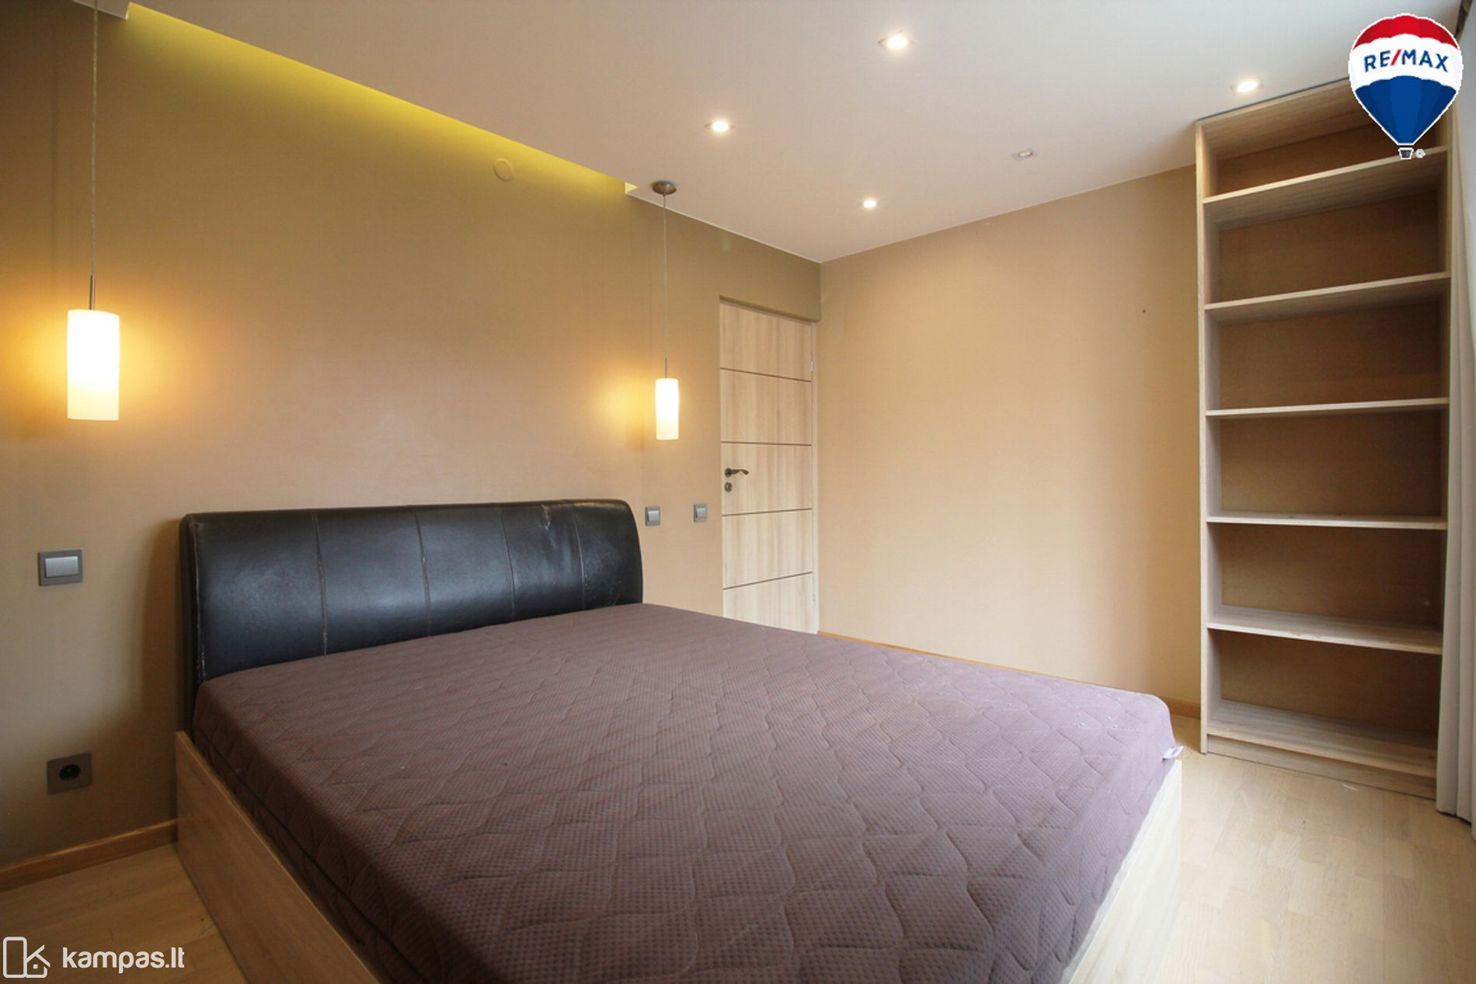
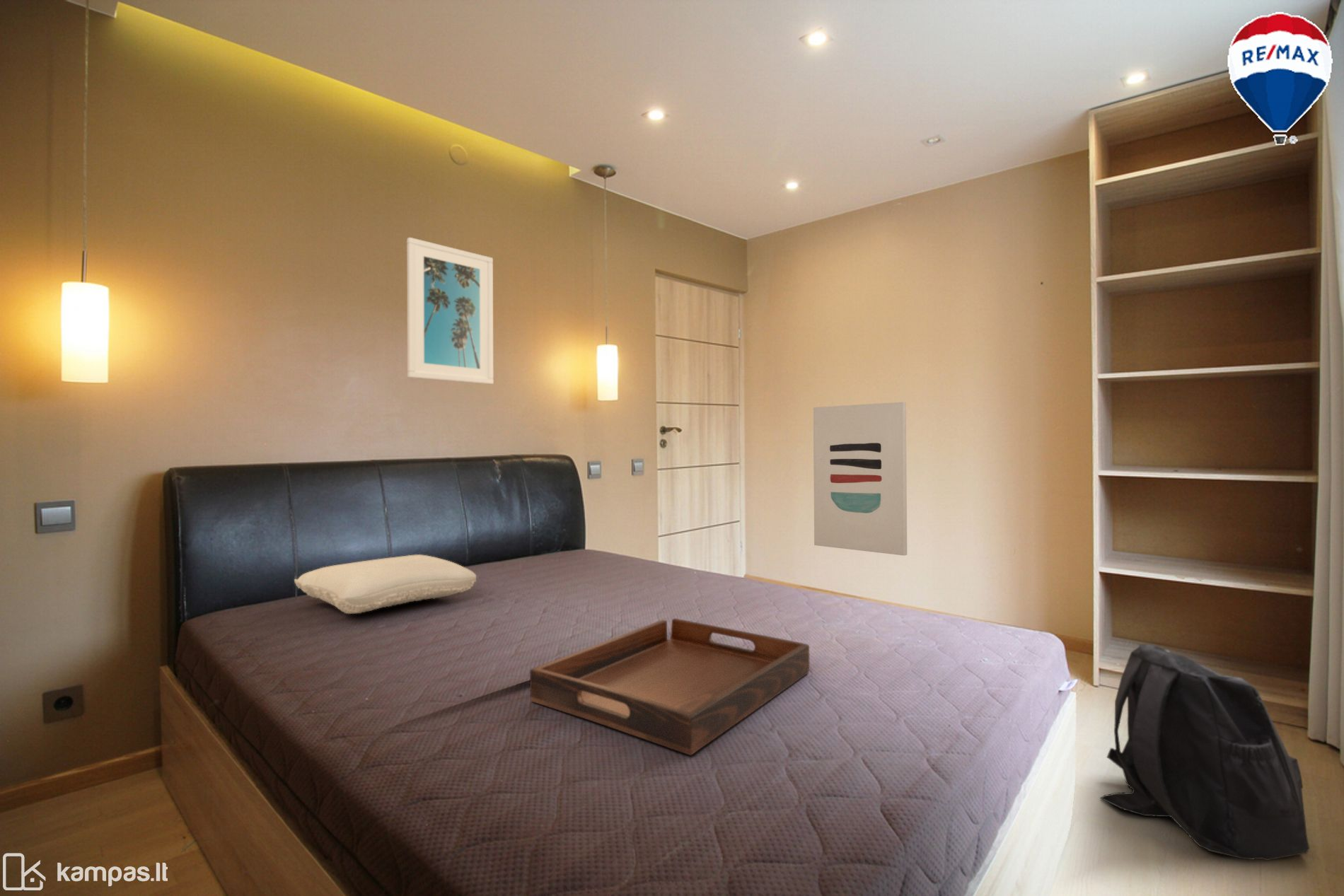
+ backpack (1195, 734)
+ wall art (857, 477)
+ pillow (387, 581)
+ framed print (452, 314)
+ serving tray (678, 670)
